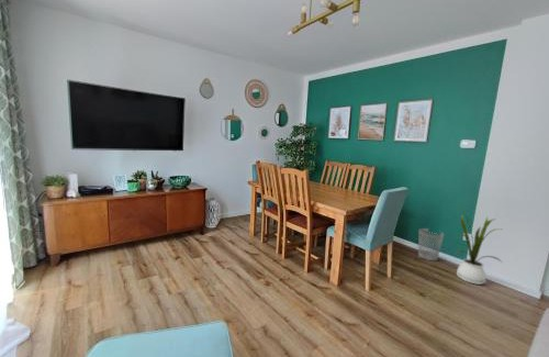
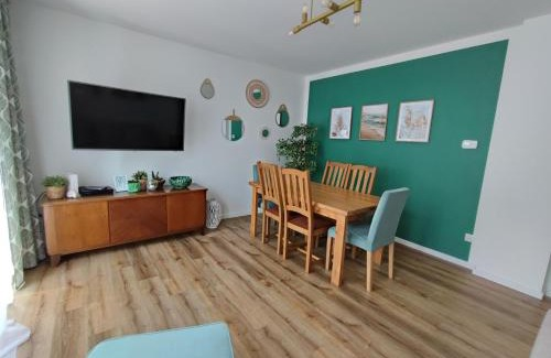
- house plant (472, 243)
- wastebasket (429, 244)
